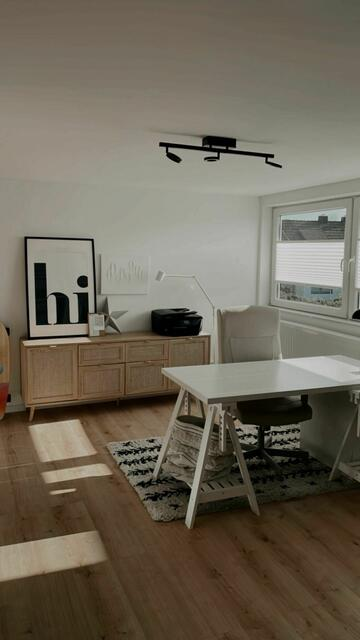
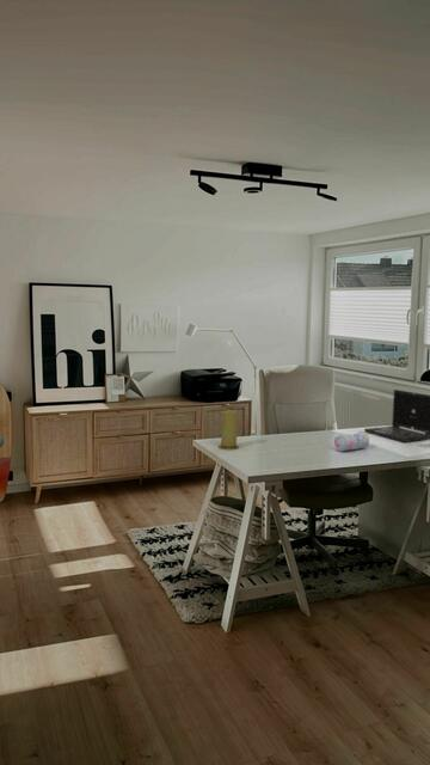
+ candle (228, 428)
+ laptop (399, 414)
+ pencil case (351, 441)
